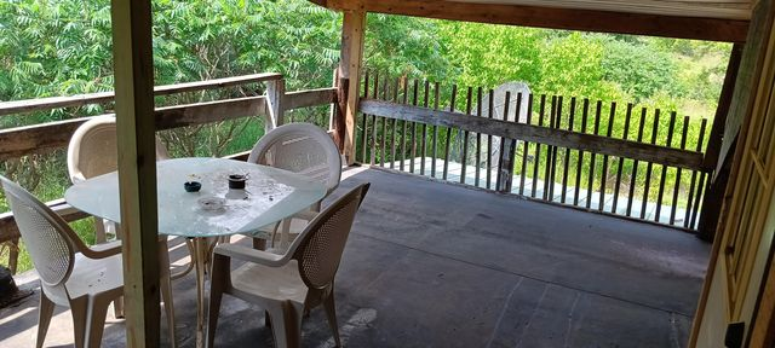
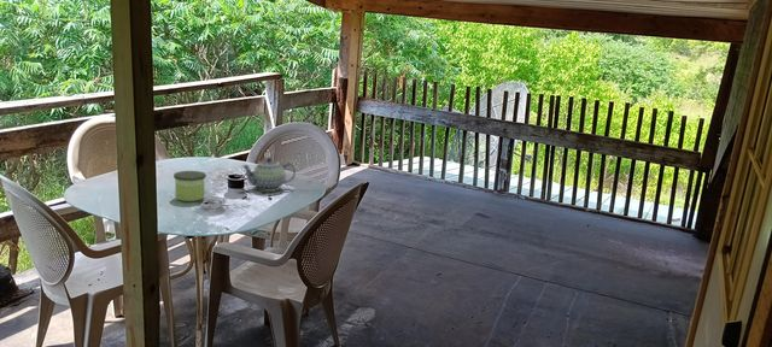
+ teapot (268, 172)
+ candle (189, 186)
